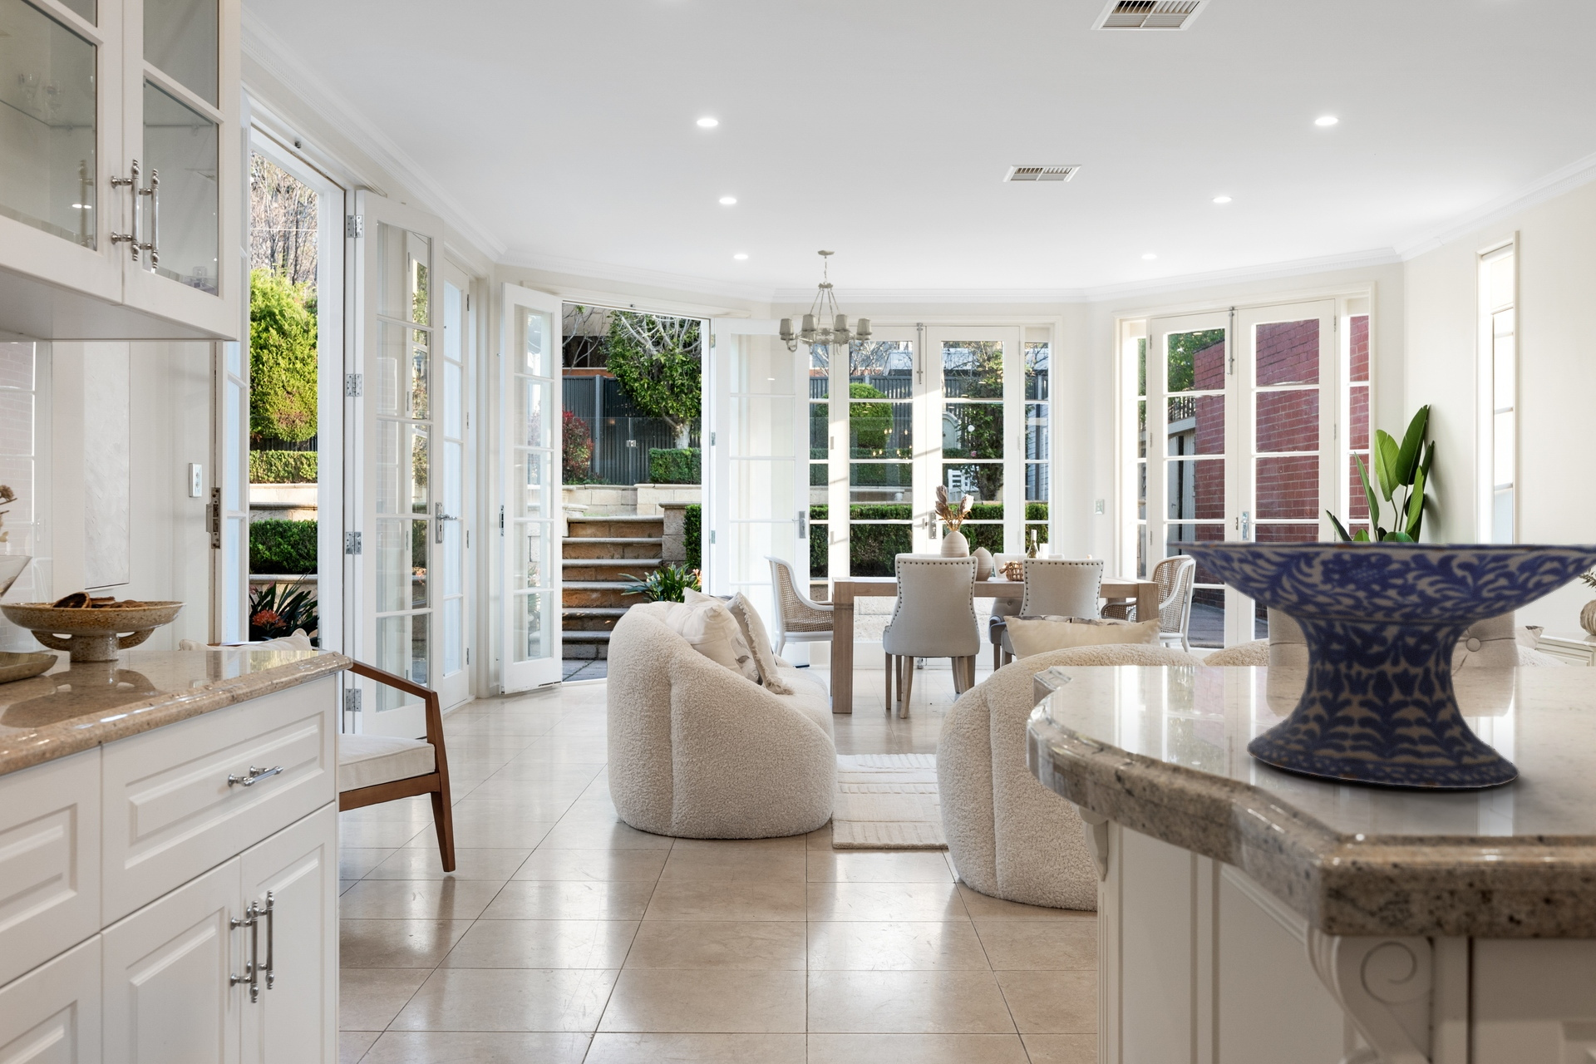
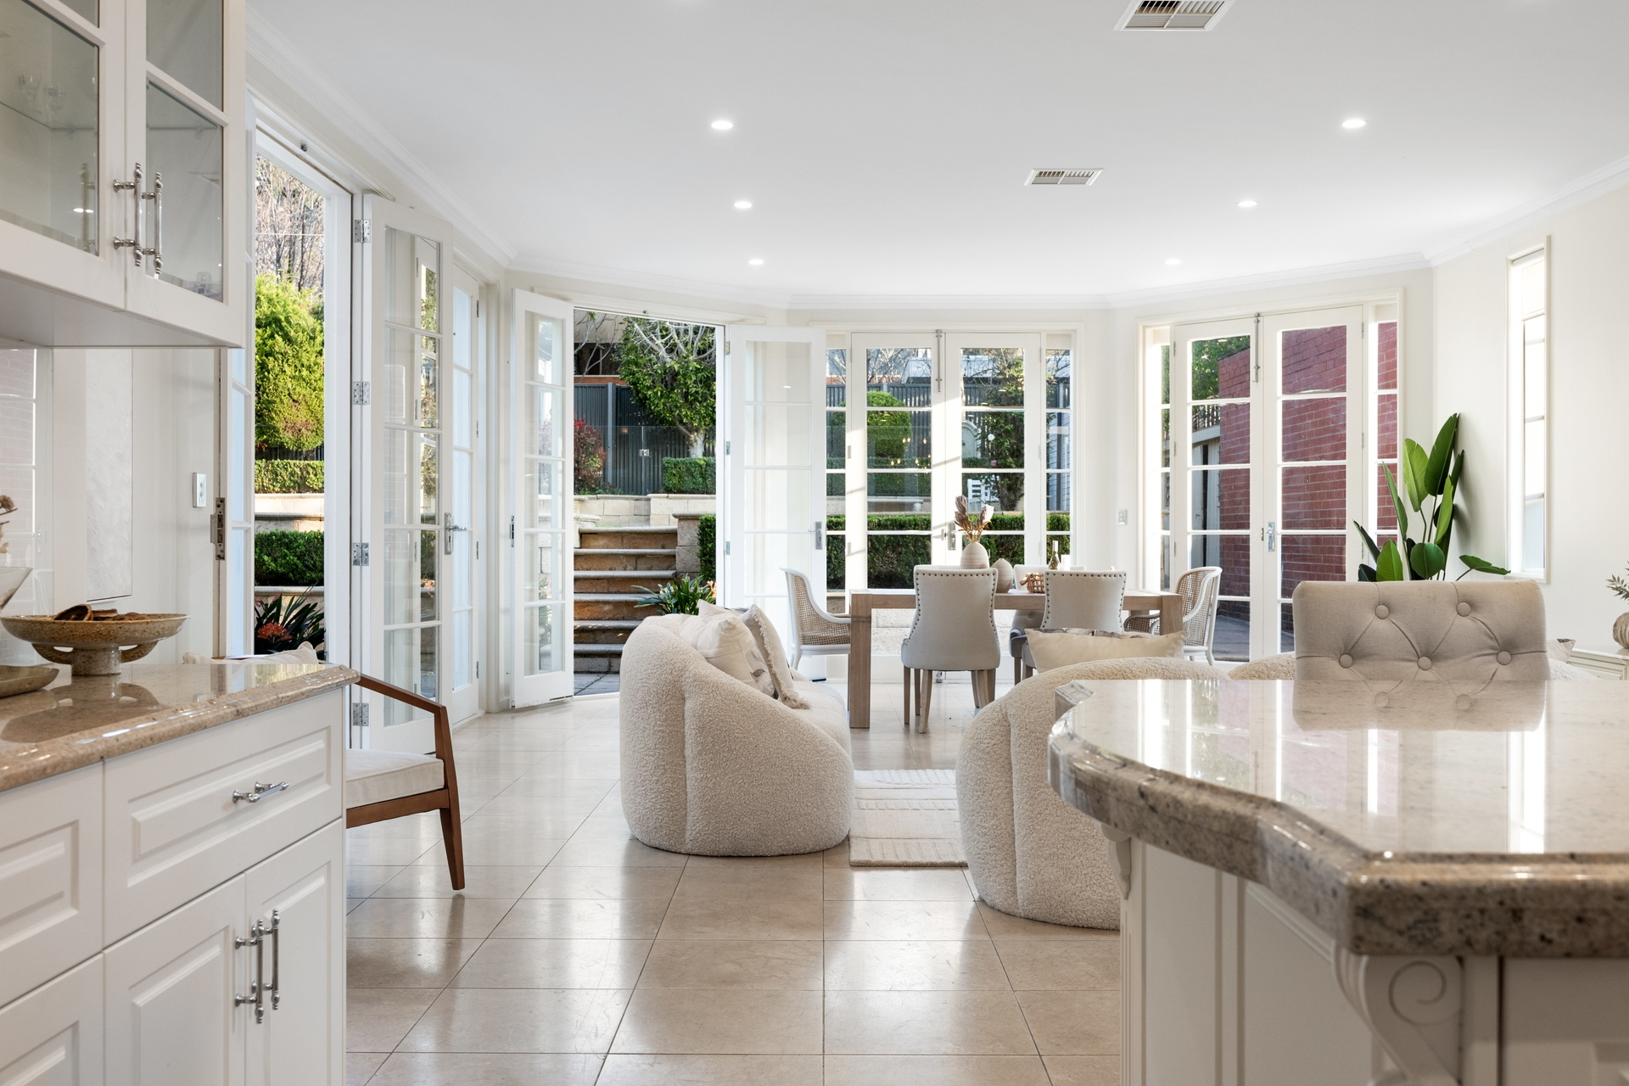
- decorative bowl (1378, 650)
- chandelier (829, 300)
